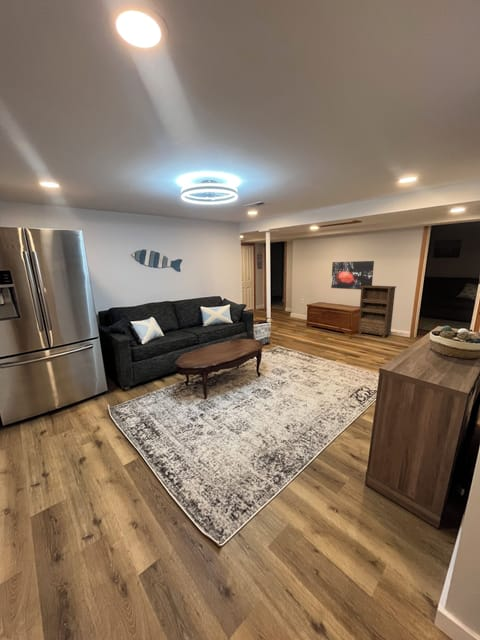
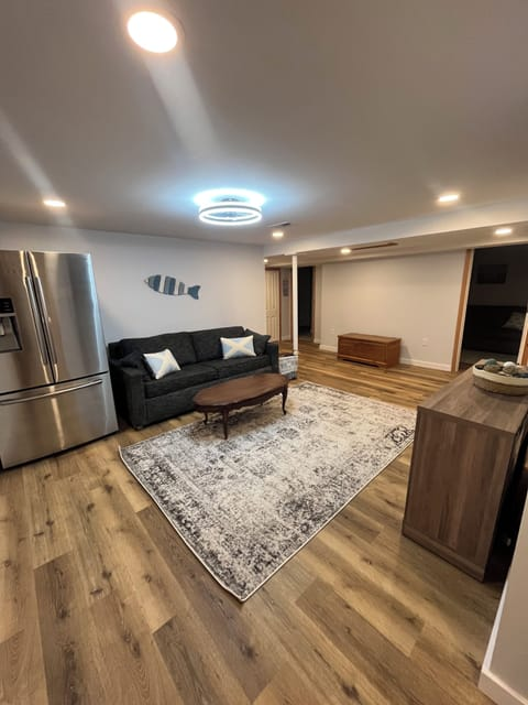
- wall art (351, 275)
- bookshelf (375, 310)
